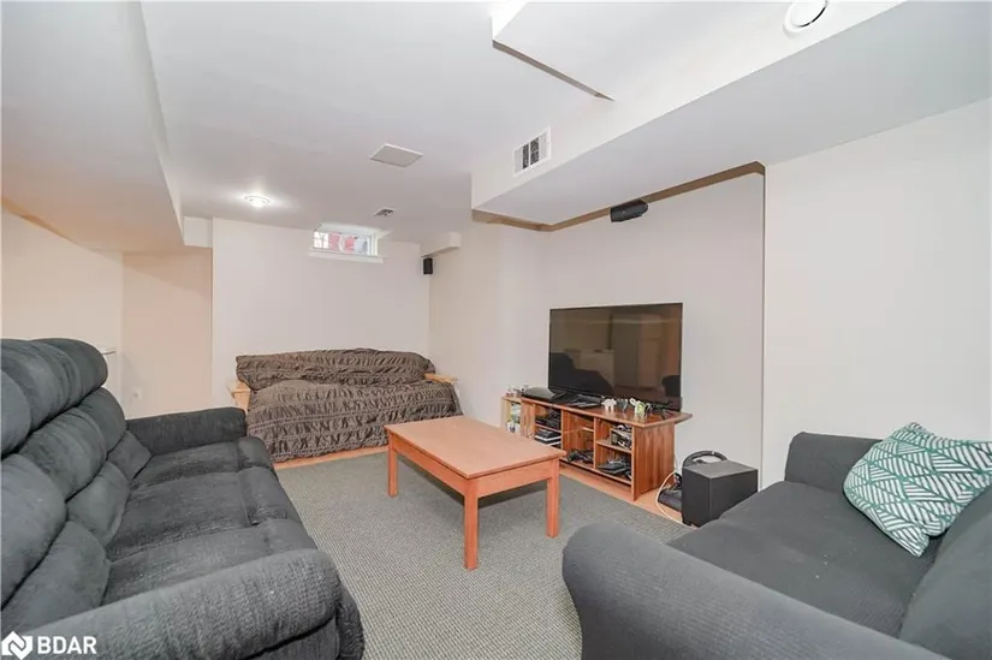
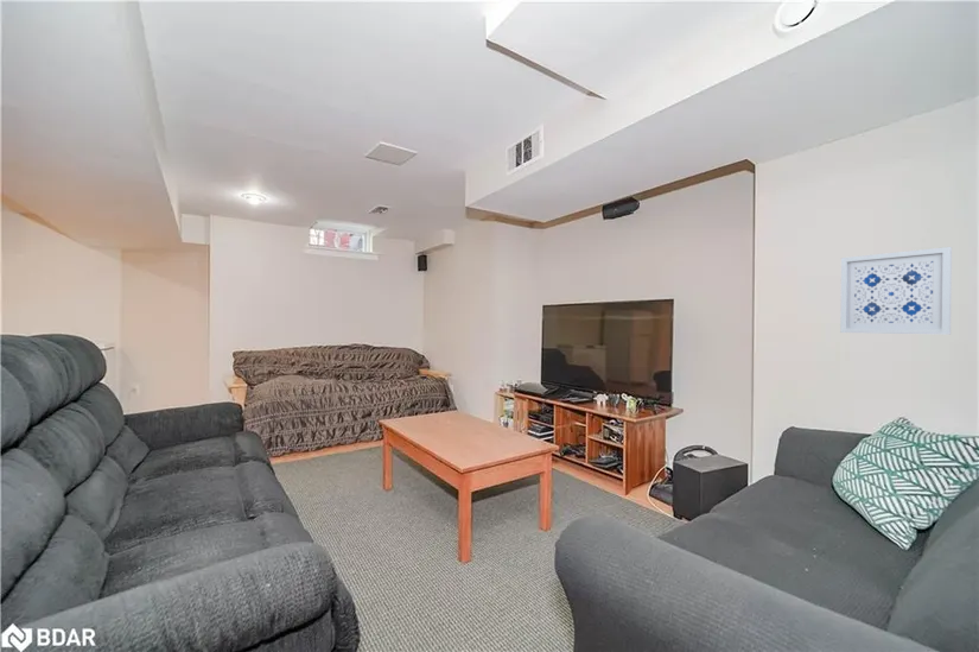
+ wall art (891, 292)
